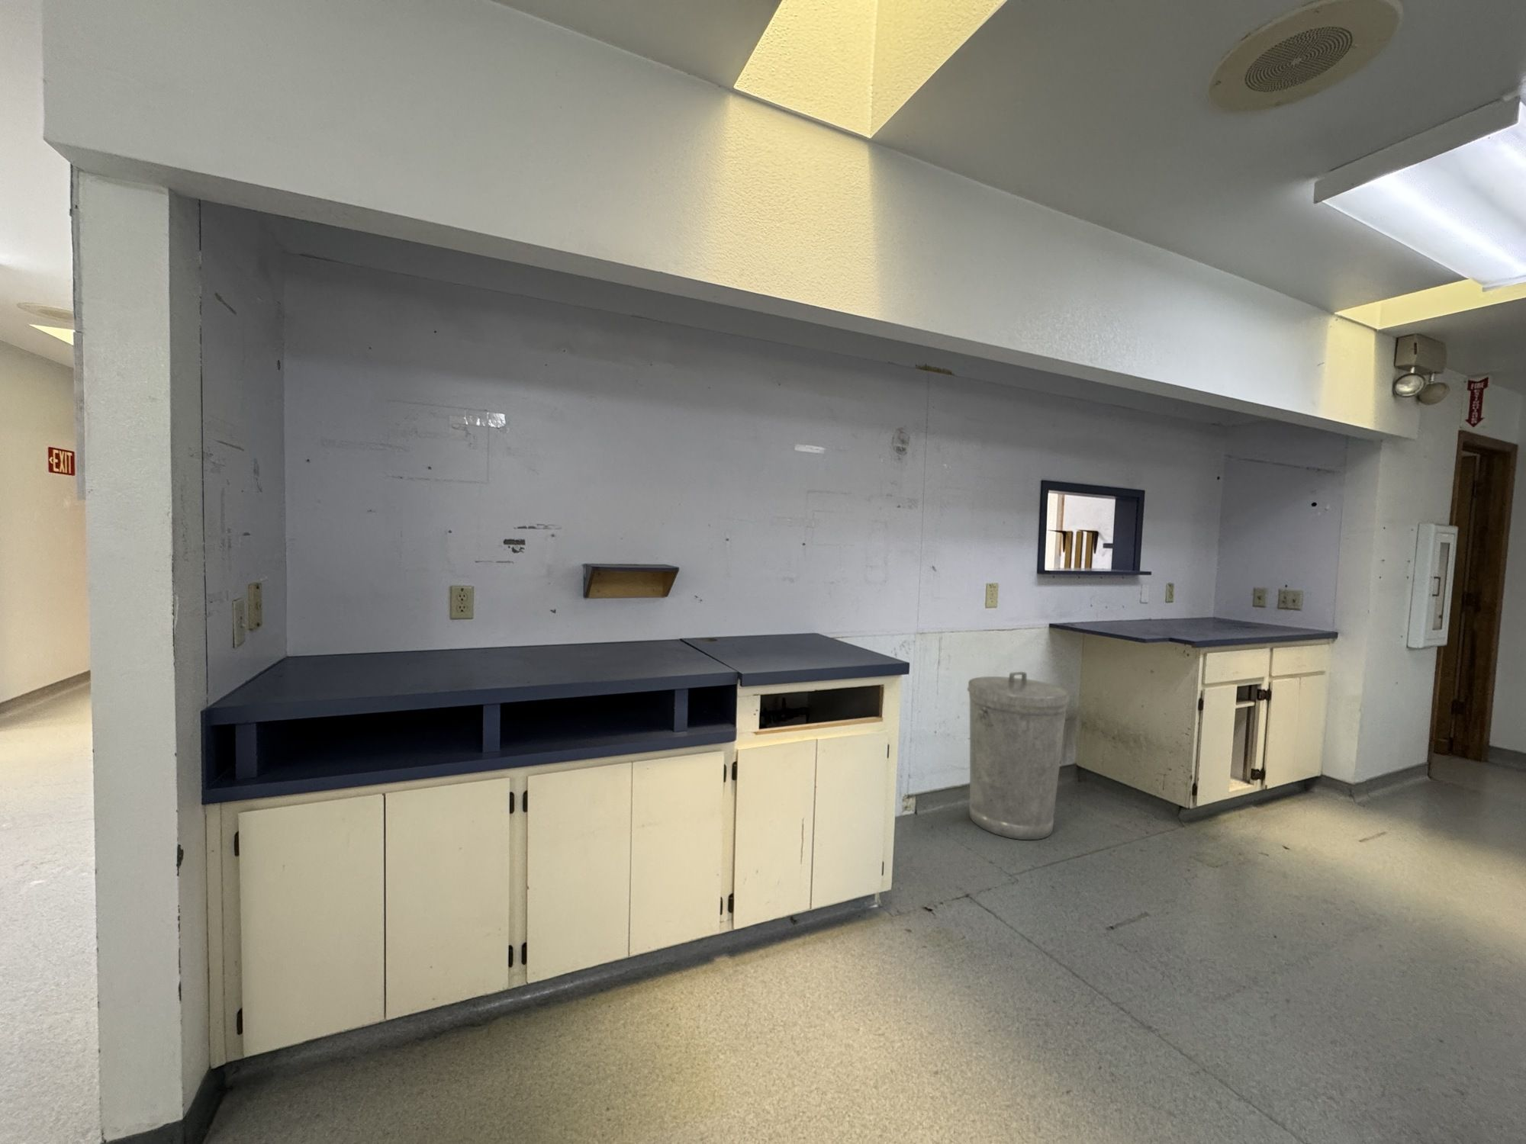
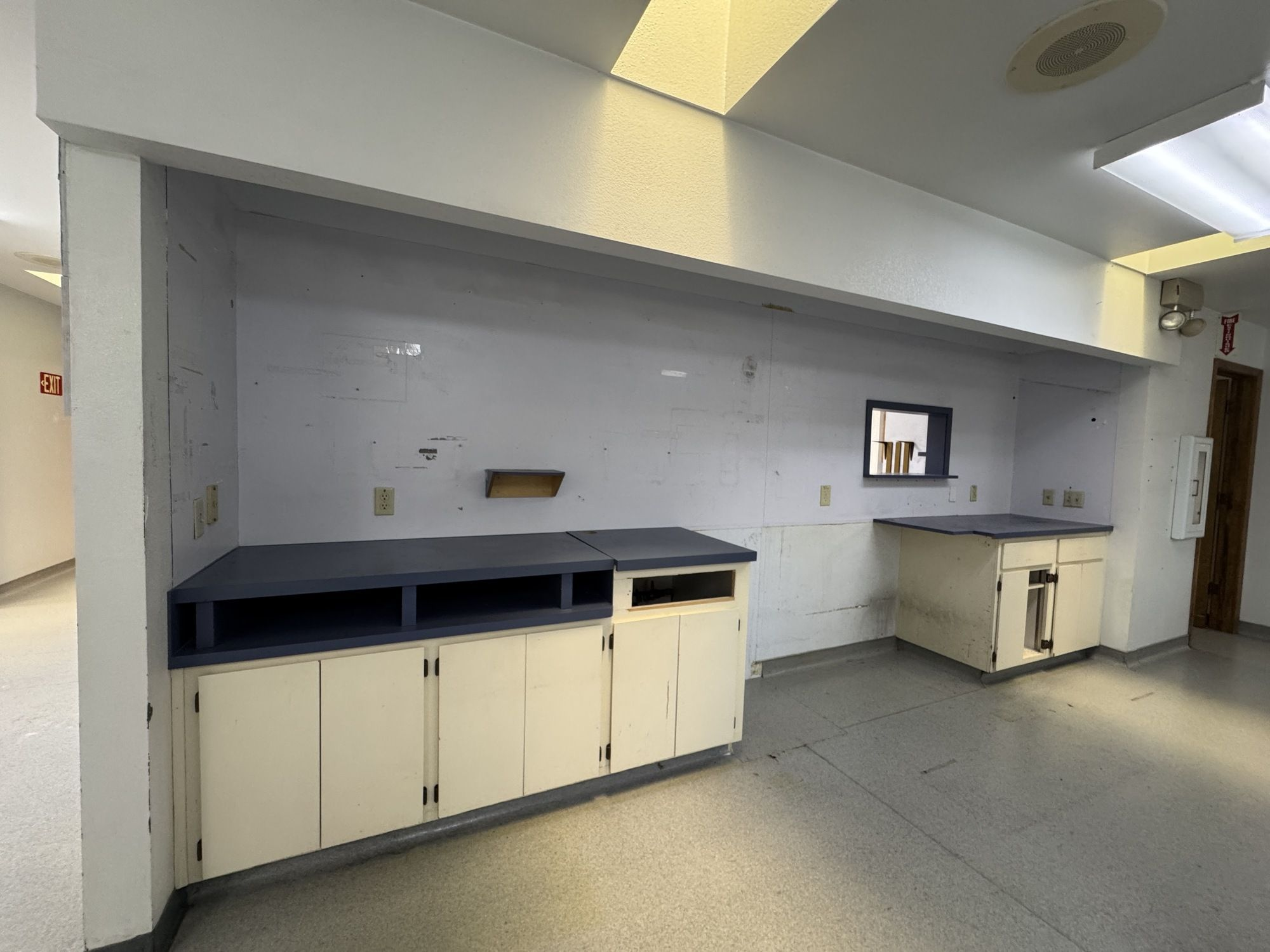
- trash can (1014, 746)
